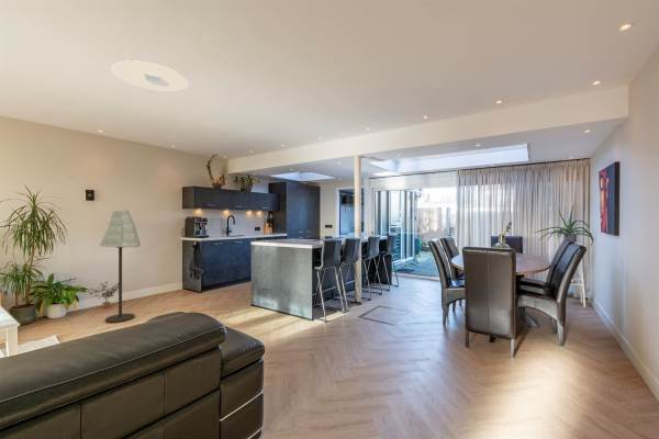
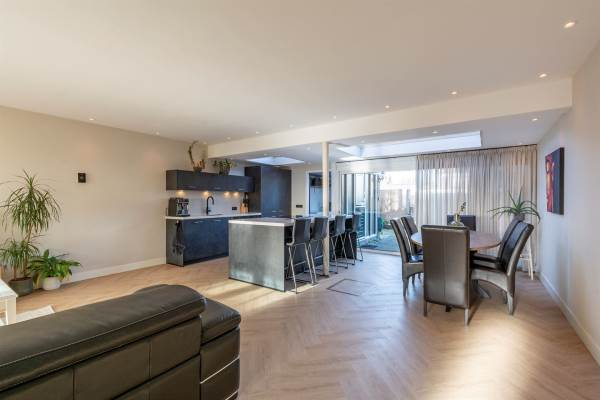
- potted plant (105, 294)
- ceiling light (152, 75)
- floor lamp (120, 263)
